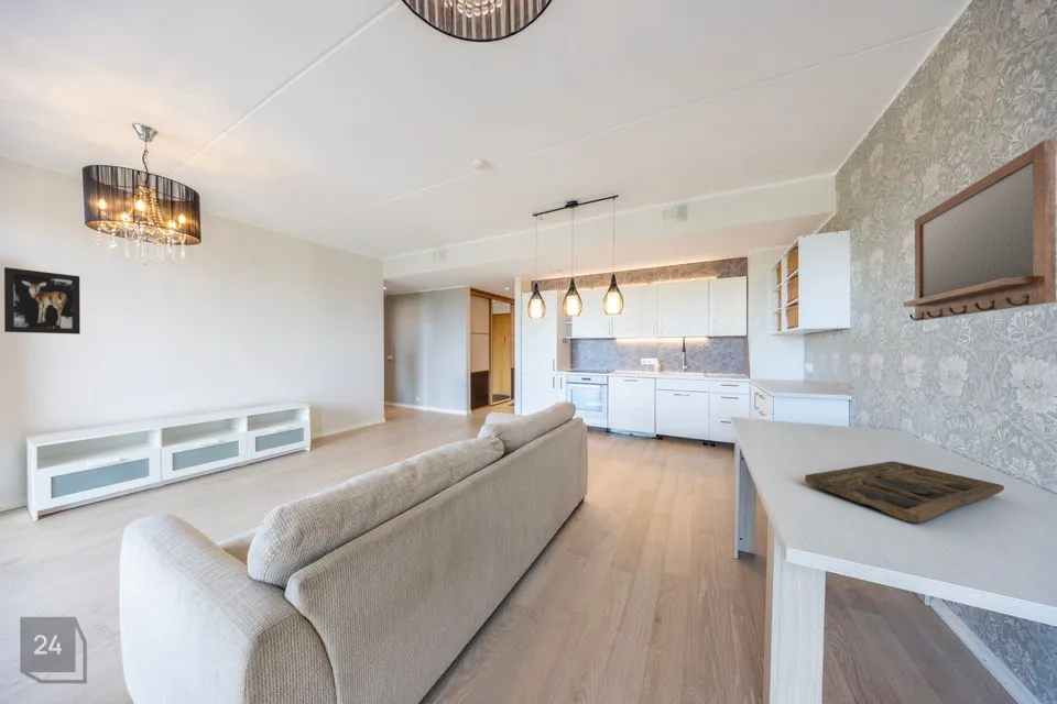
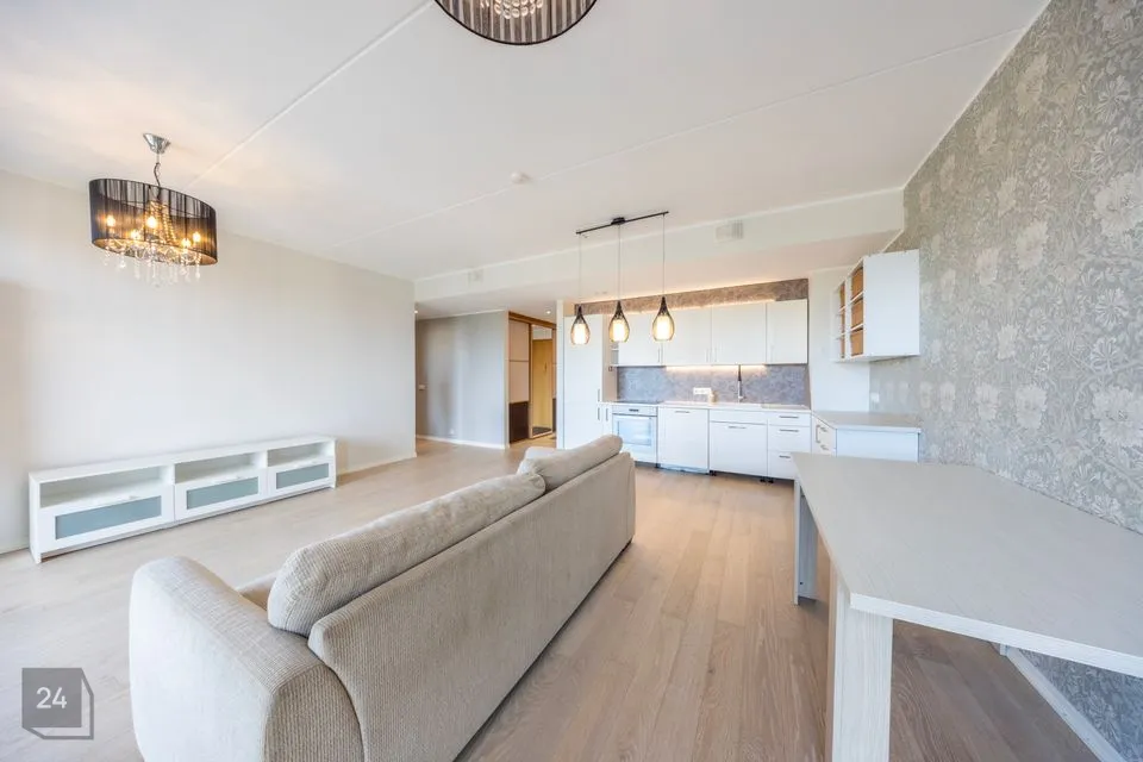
- wall art (44, 302)
- home mirror (958, 252)
- decorative tray (902, 485)
